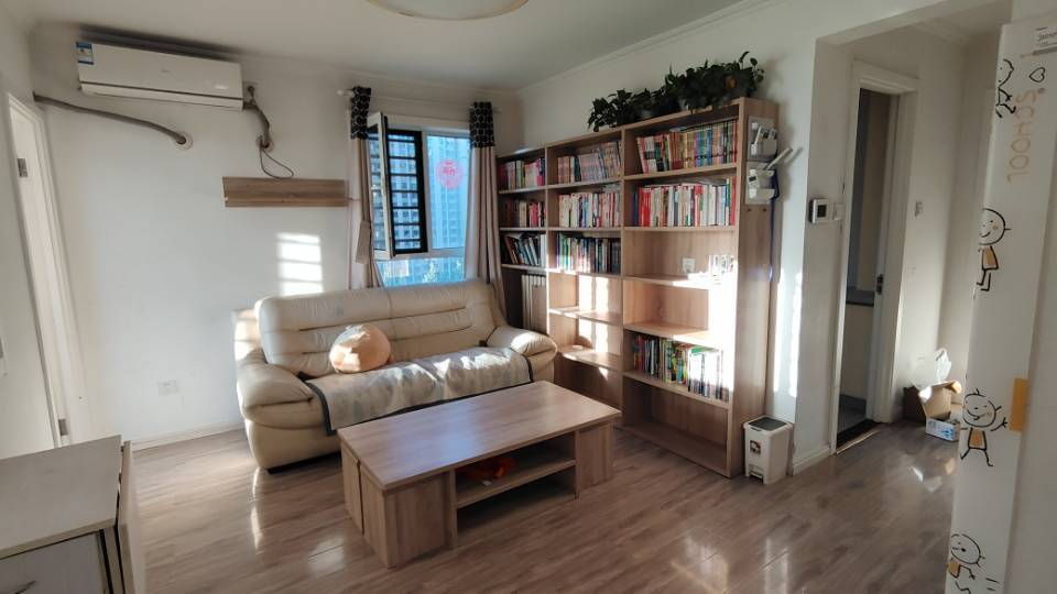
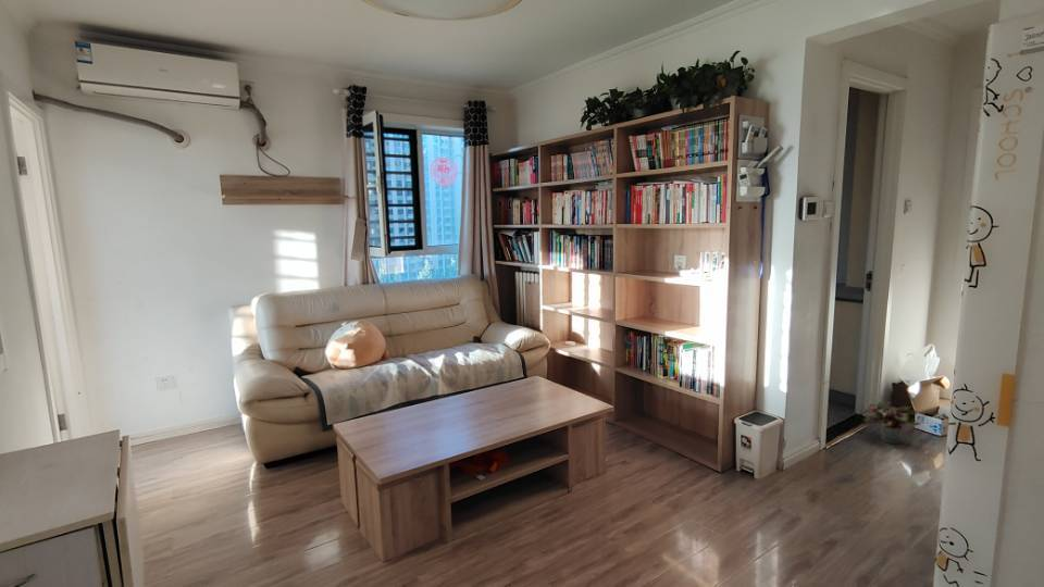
+ potted plant (888, 423)
